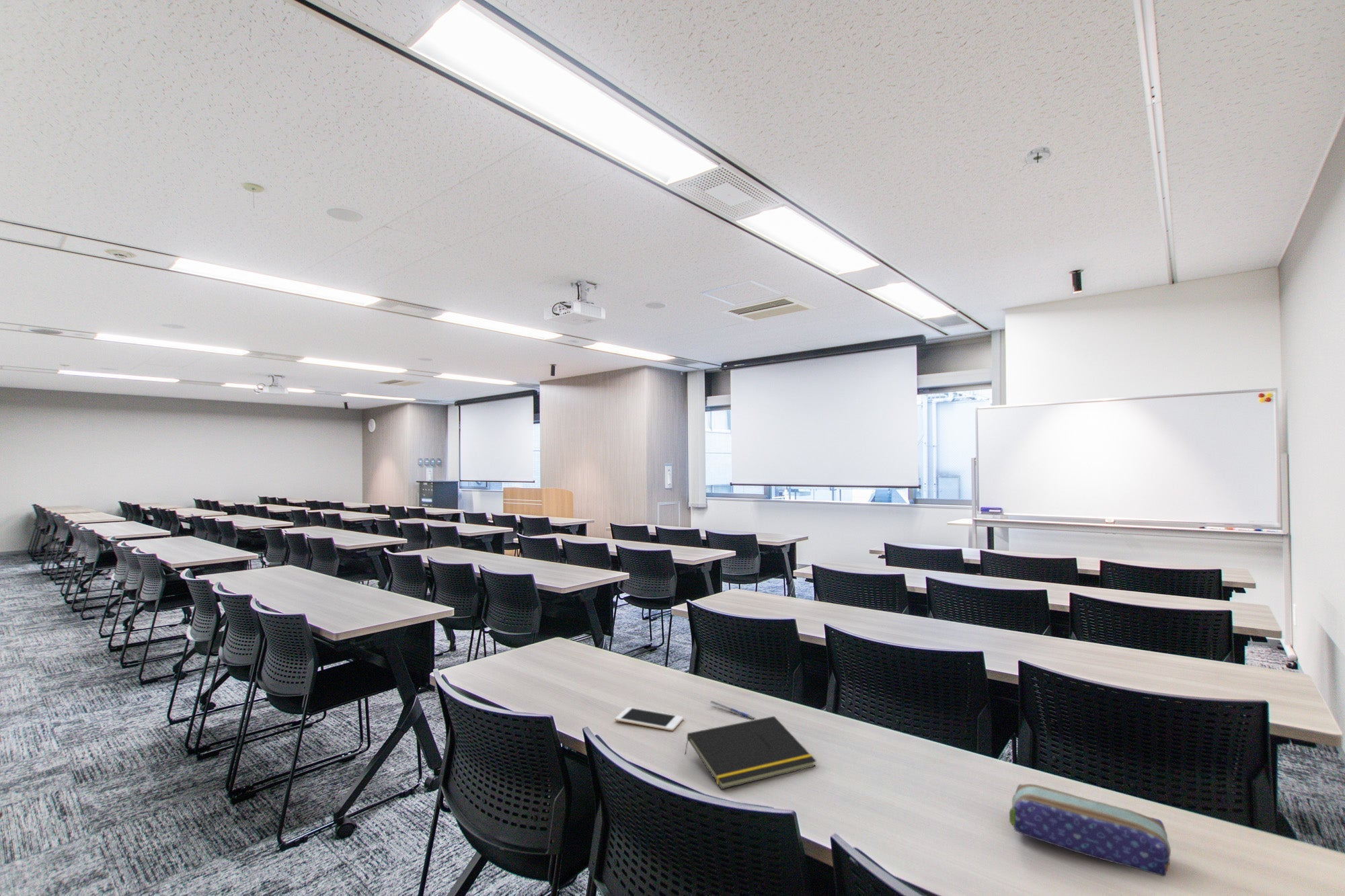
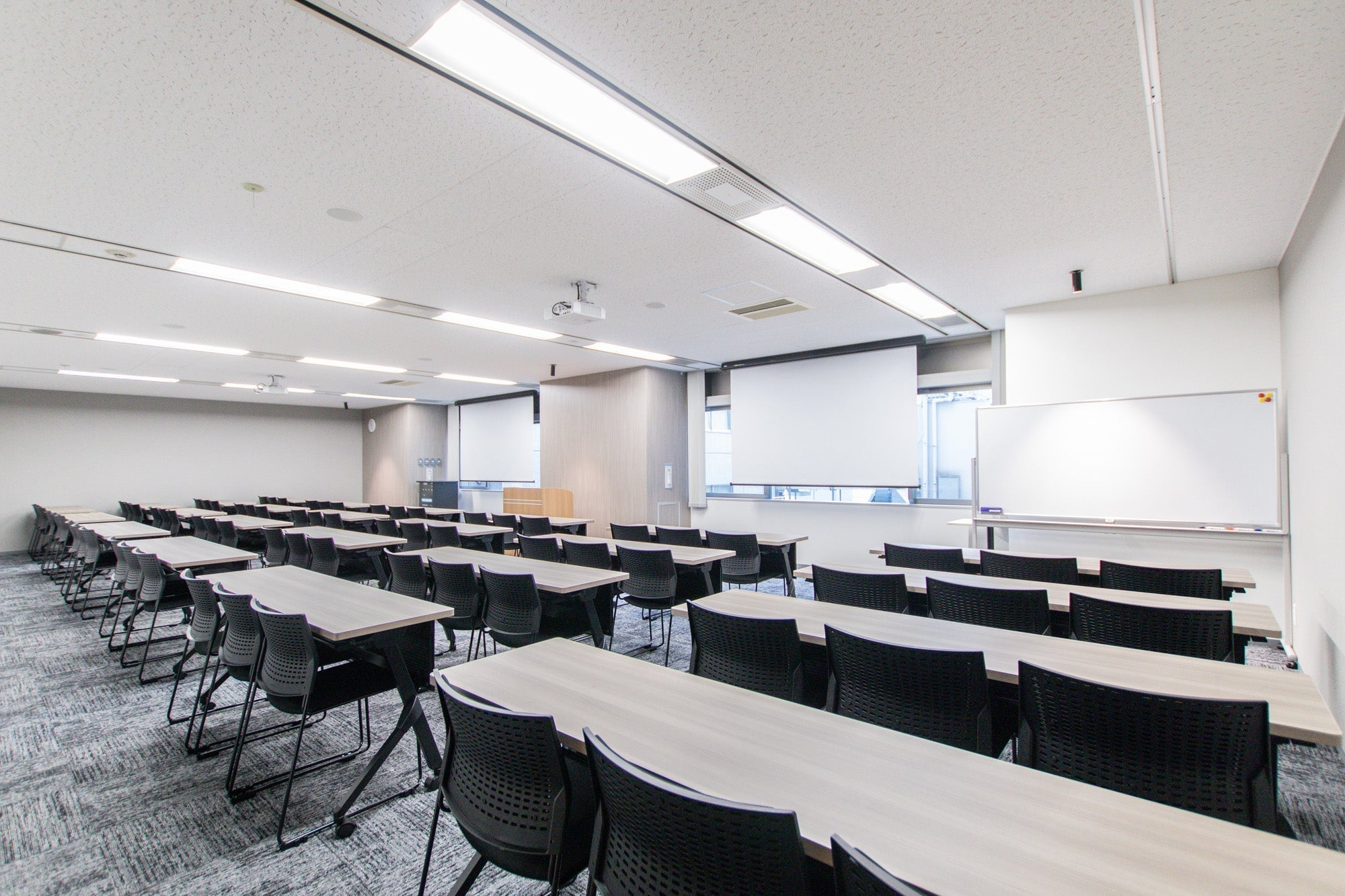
- smoke detector (1036, 155)
- notepad (750, 749)
- pen (731, 709)
- pencil case (1085, 824)
- cell phone (649, 719)
